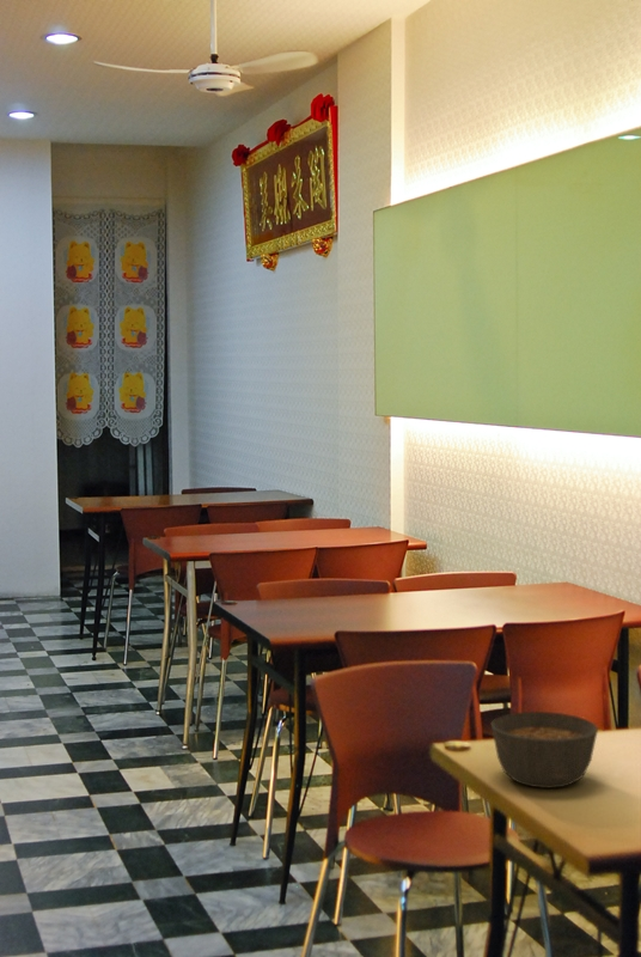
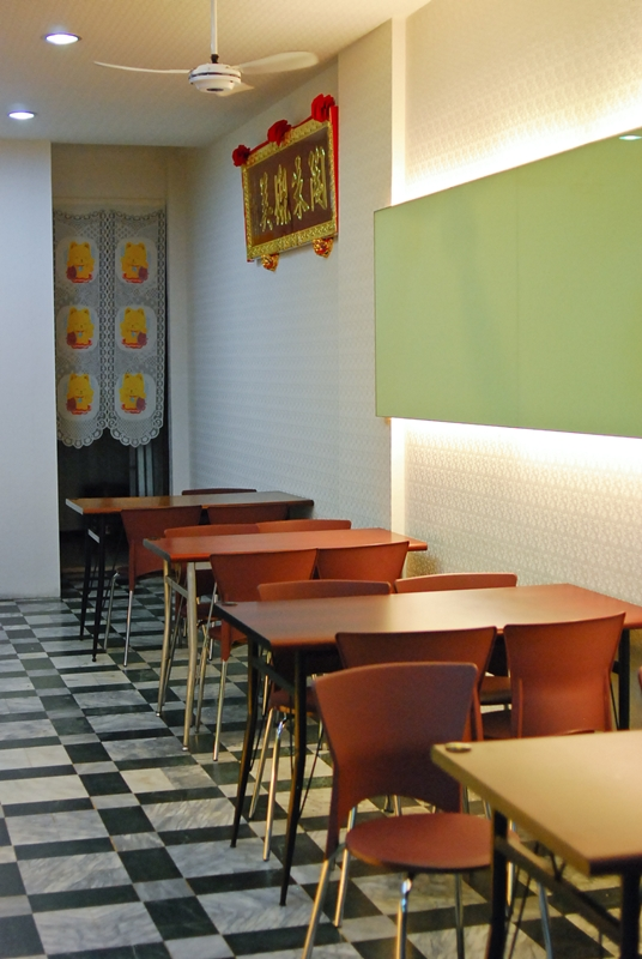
- soup bowl (543, 751)
